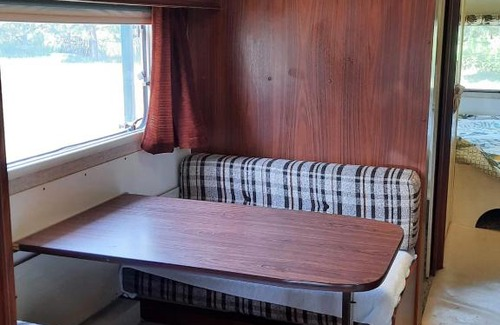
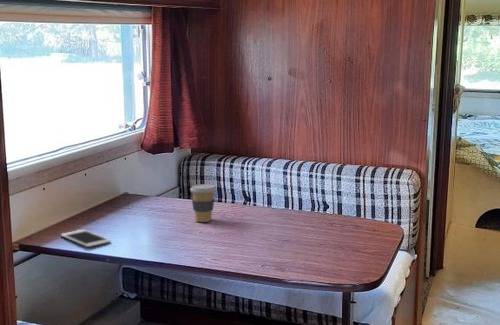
+ cell phone (85, 238)
+ coffee cup (203, 203)
